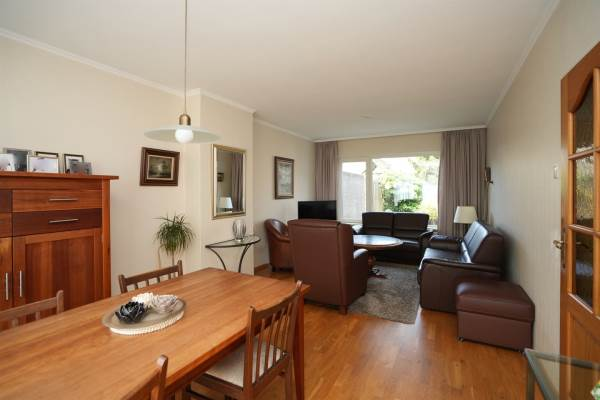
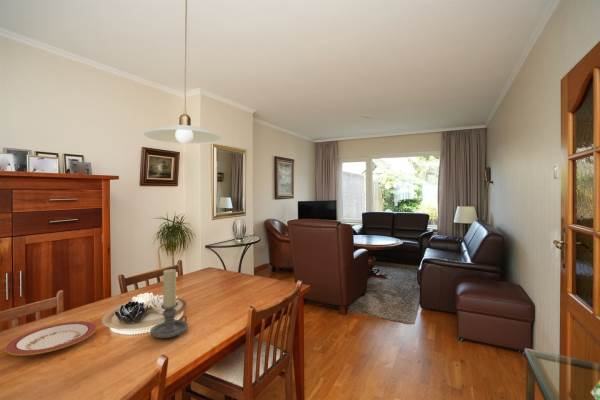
+ plate (54, 338)
+ candle holder (172, 299)
